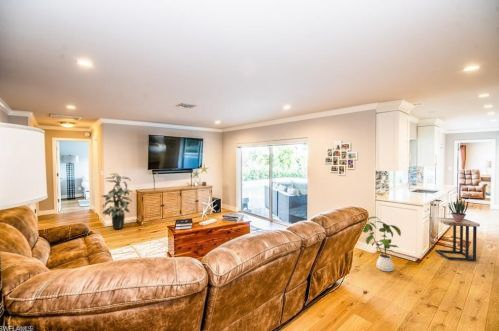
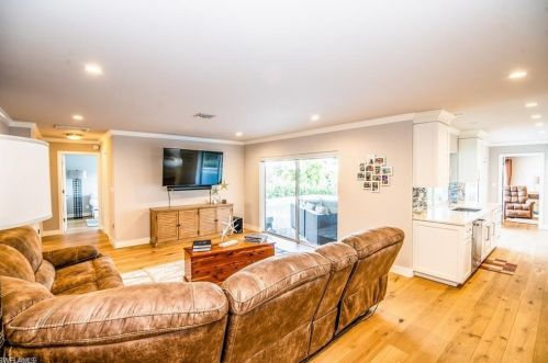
- indoor plant (116, 200)
- house plant (375, 242)
- potted plant (458, 209)
- side table (455, 238)
